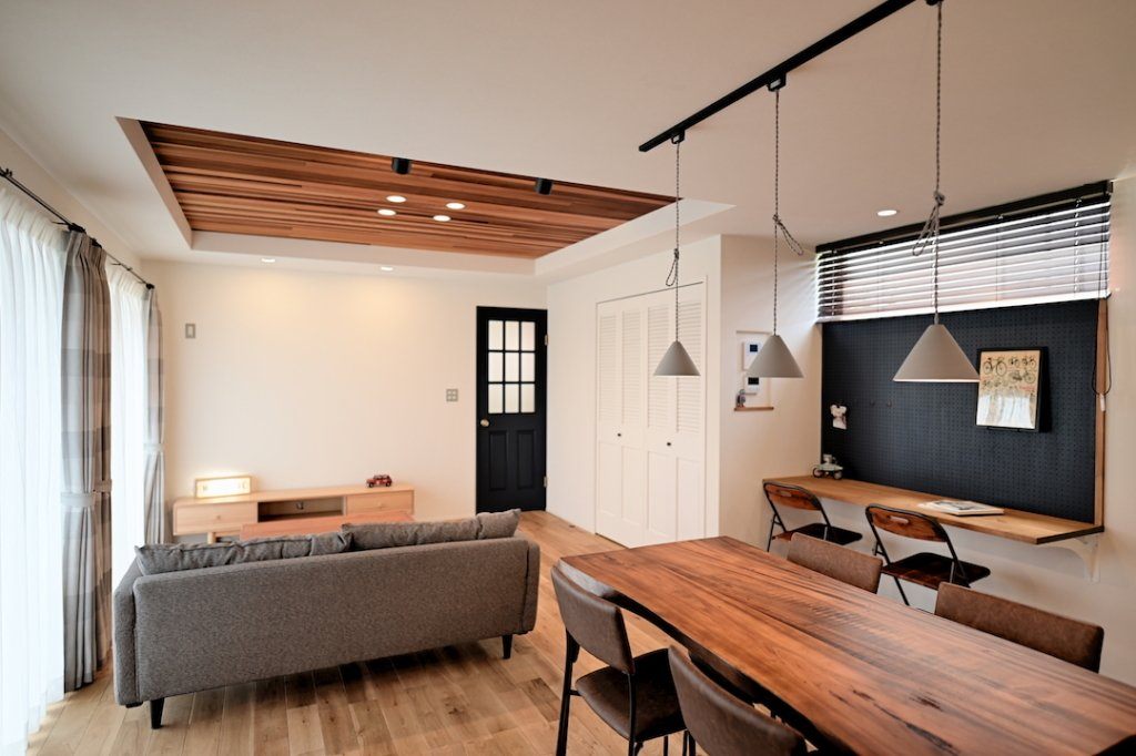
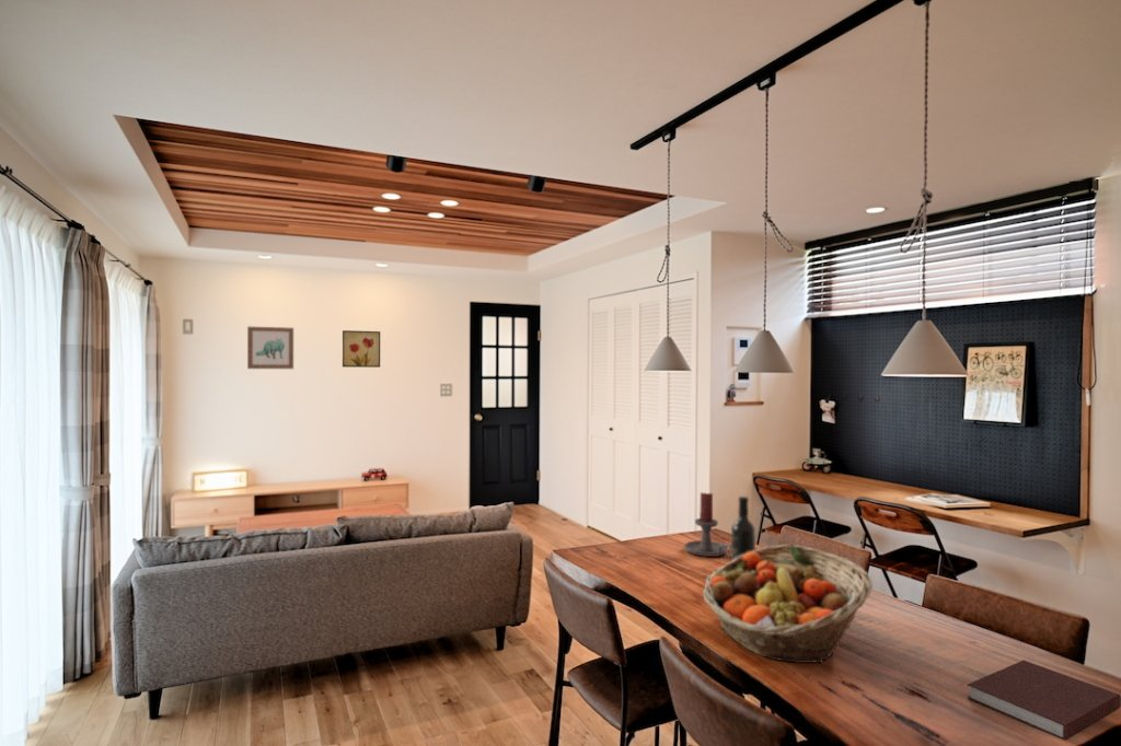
+ notebook (1042, 696)
+ wall art (270, 348)
+ wall art (361, 349)
+ candle holder (710, 523)
+ wine bottle (742, 538)
+ fruit basket (782, 597)
